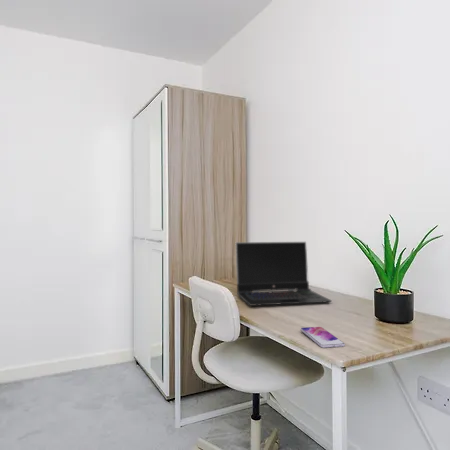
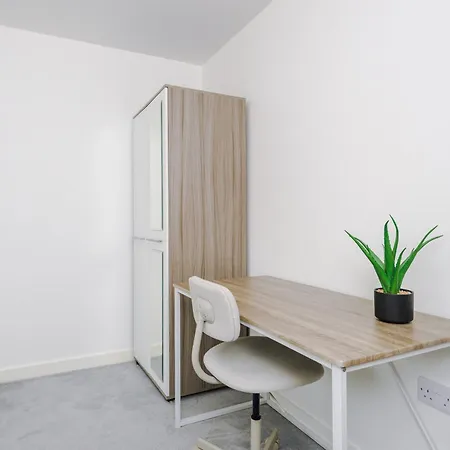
- laptop computer (280, 271)
- smartphone (321, 336)
